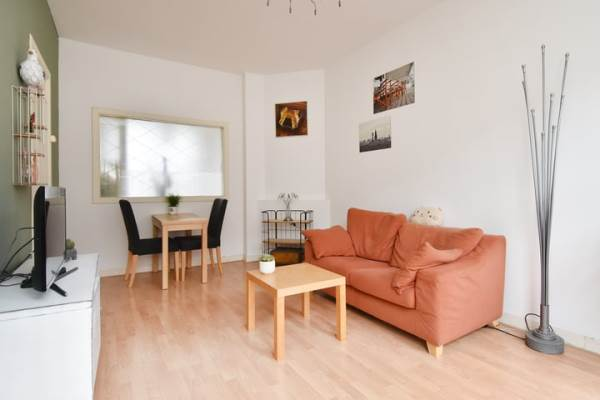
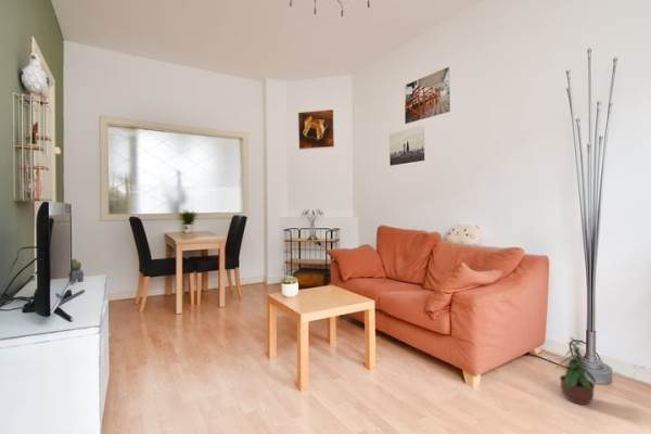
+ potted plant (574, 367)
